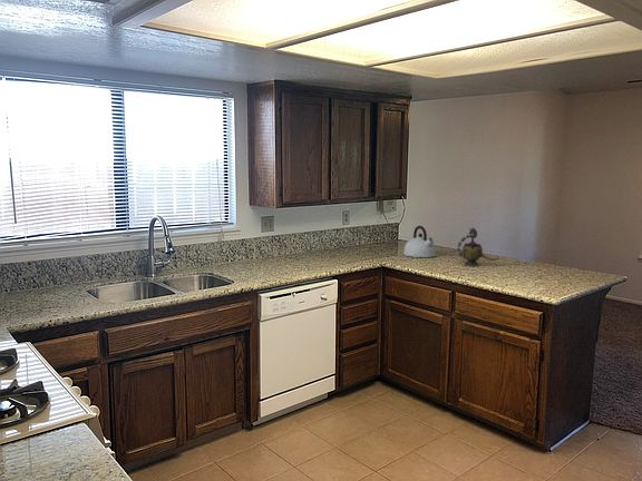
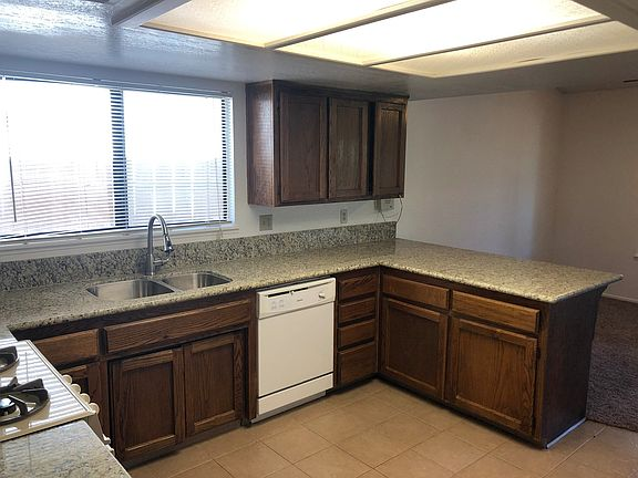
- kettle (420, 240)
- teapot (478, 246)
